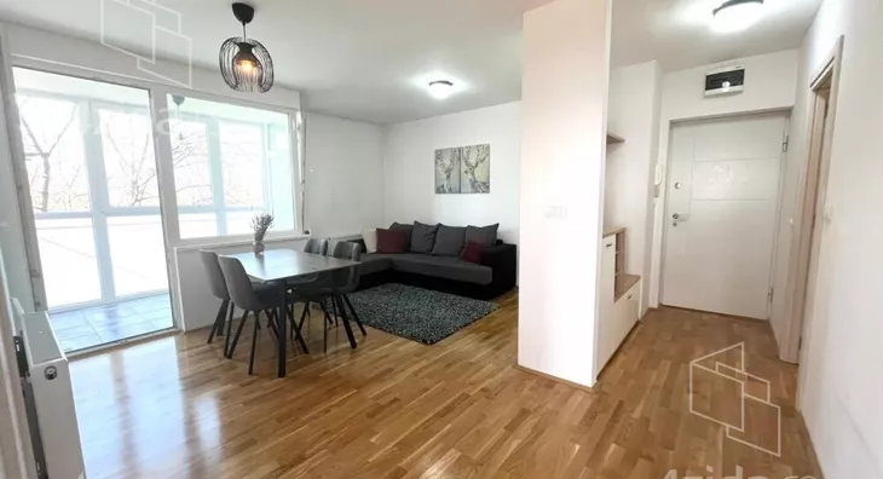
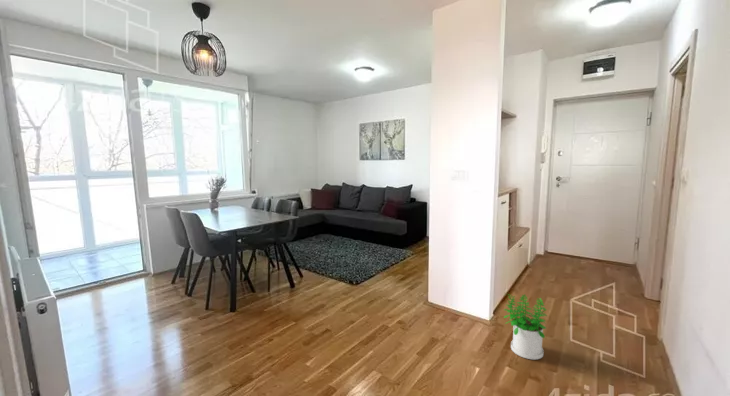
+ potted plant (524, 323)
